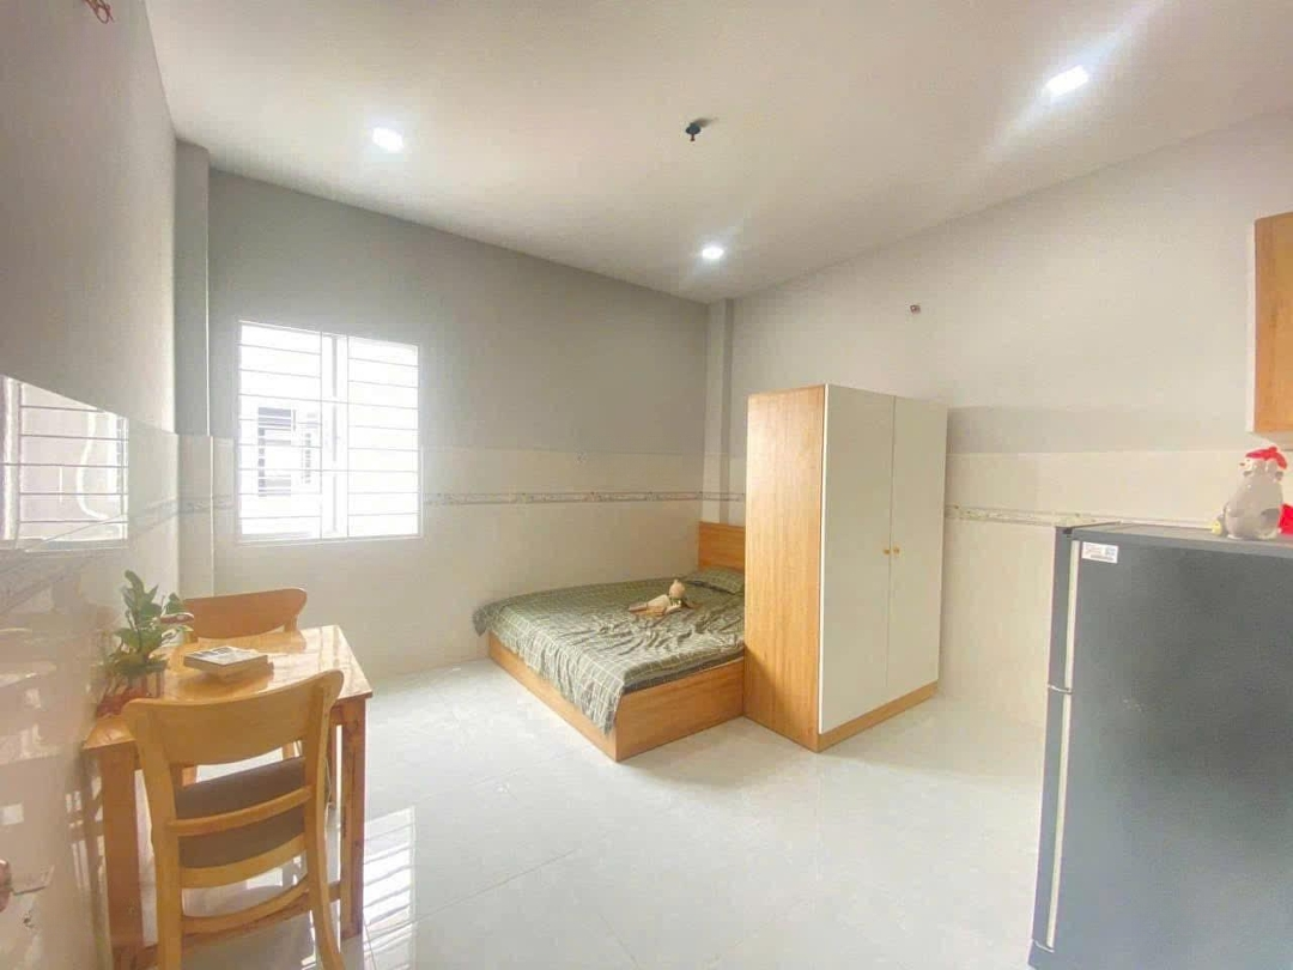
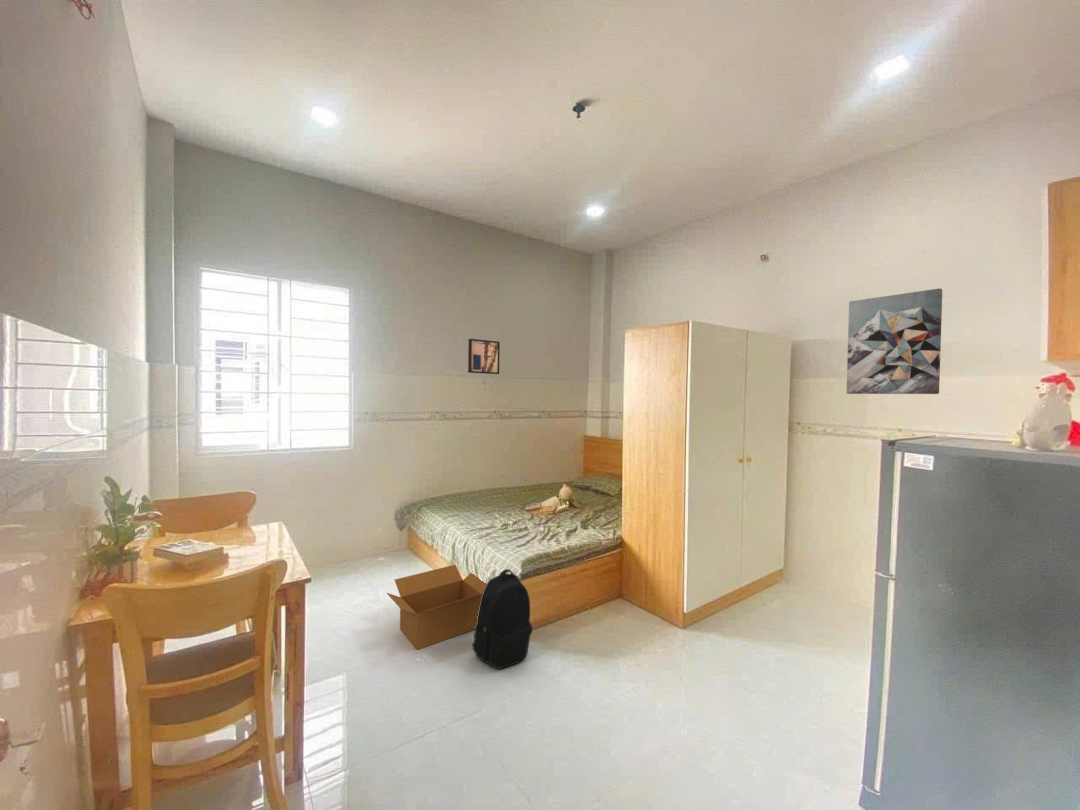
+ box (441, 606)
+ wall art (484, 356)
+ backpack (504, 613)
+ wall art (891, 344)
